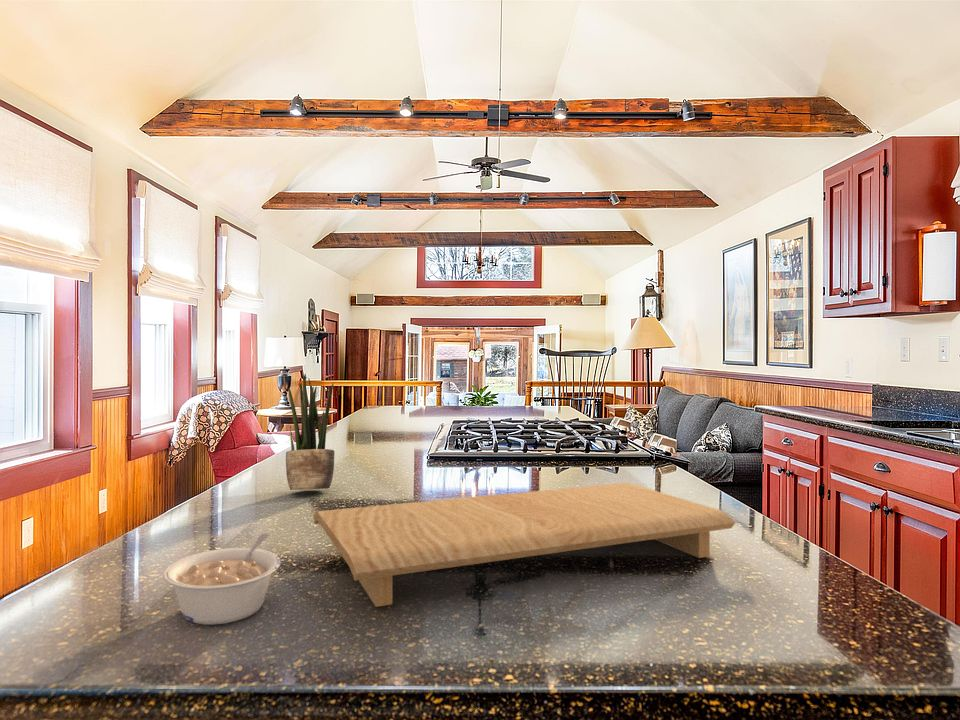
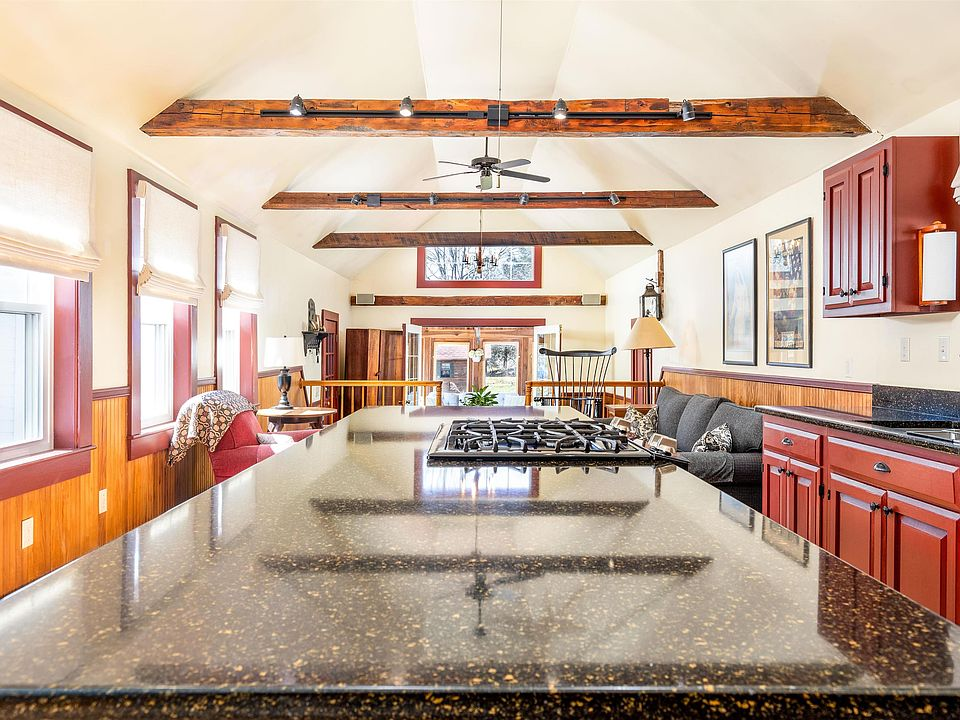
- potted plant (310, 431)
- cutting board (520, 532)
- legume (223, 580)
